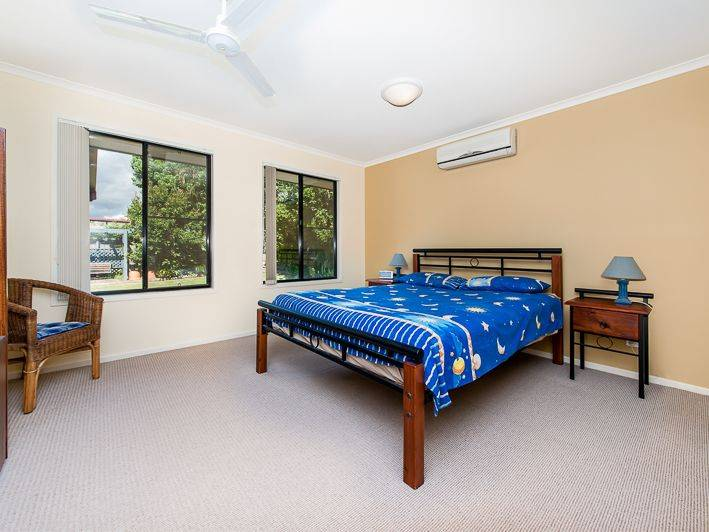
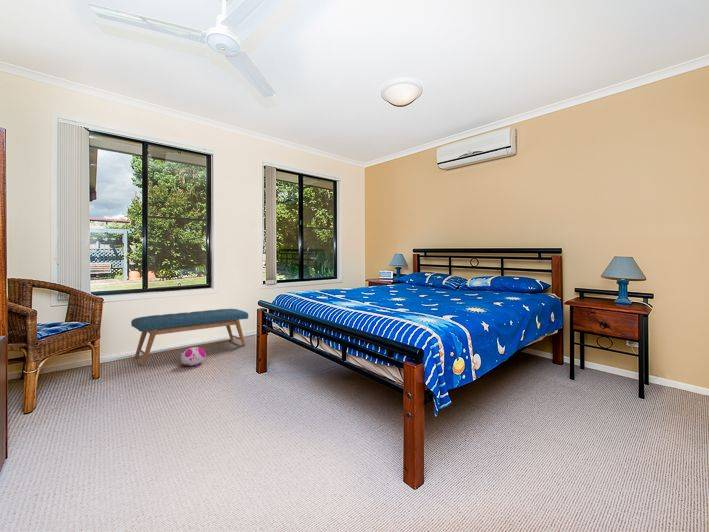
+ bench (193, 329)
+ plush toy (193, 356)
